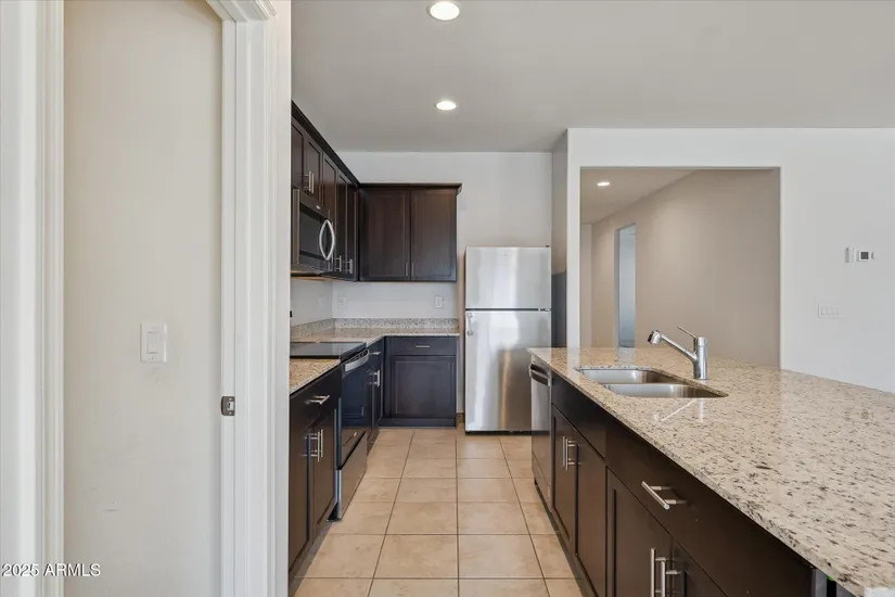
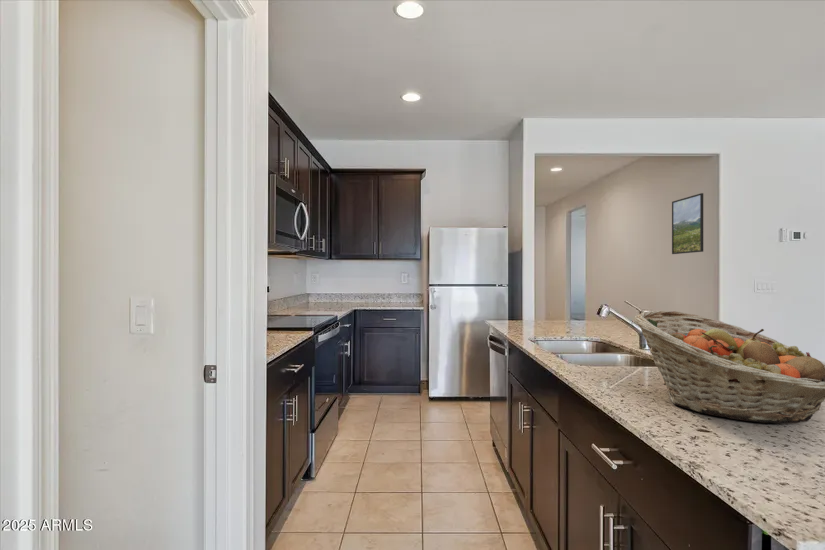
+ fruit basket (727, 358)
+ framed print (686, 225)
